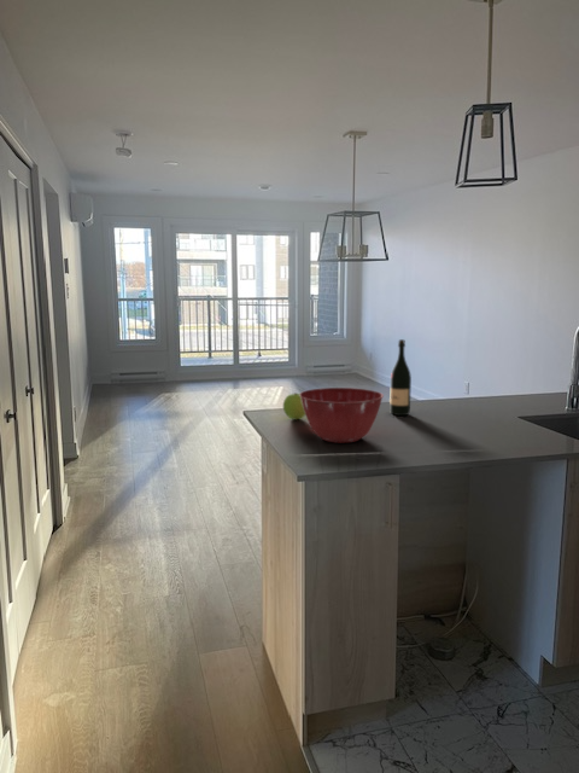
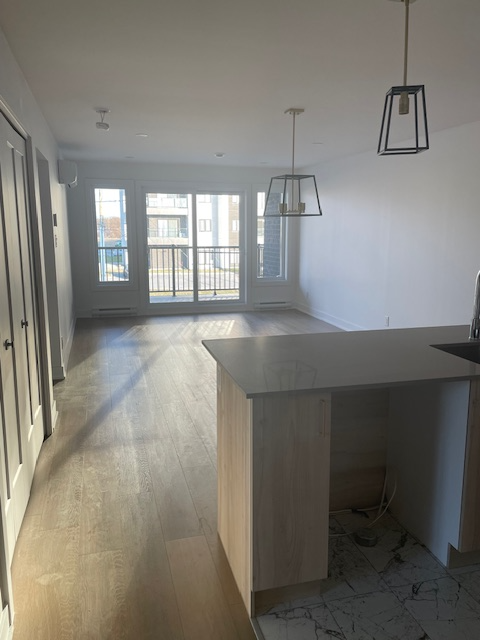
- apple (296, 406)
- mixing bowl (340, 415)
- wine bottle (400, 377)
